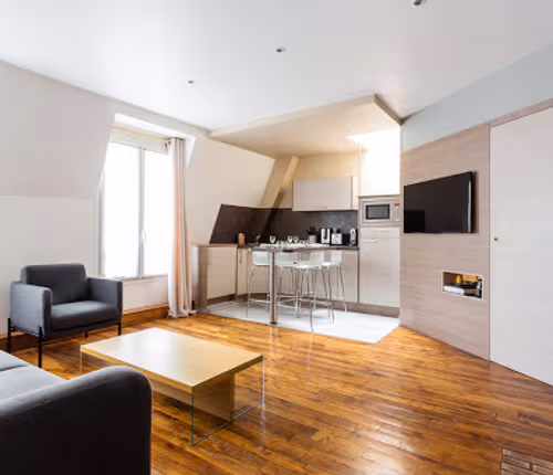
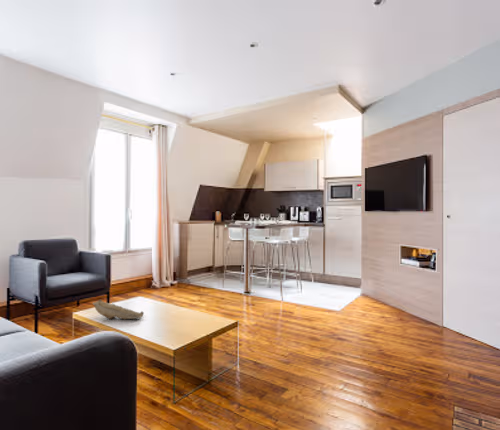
+ decorative bowl (118, 309)
